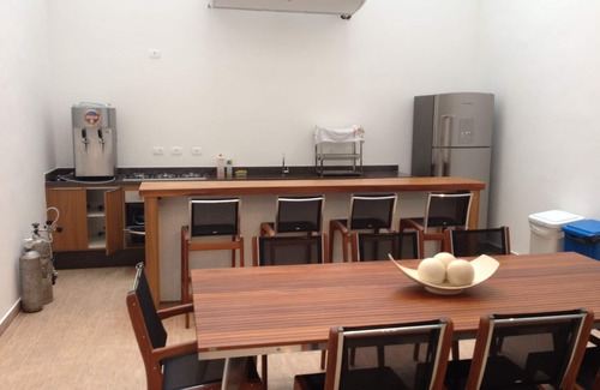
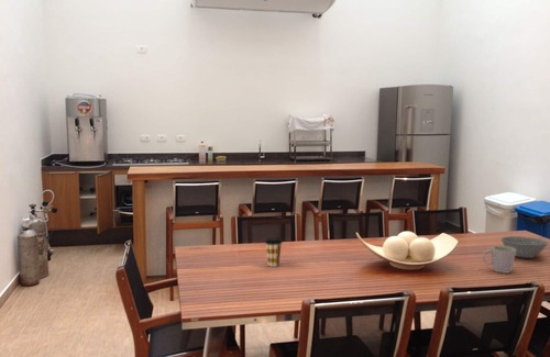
+ bowl (522, 247)
+ coffee cup (273, 252)
+ mug (498, 259)
